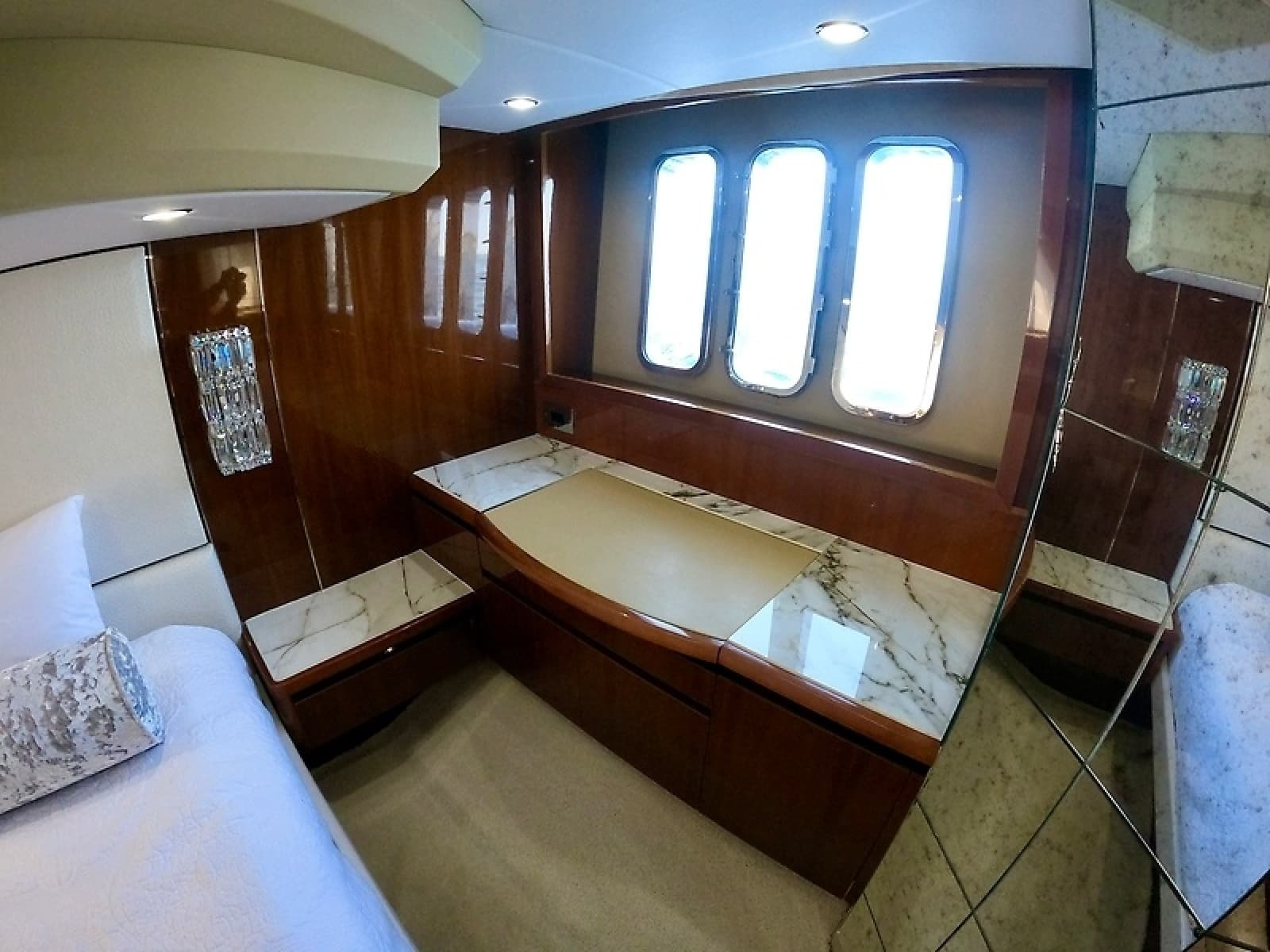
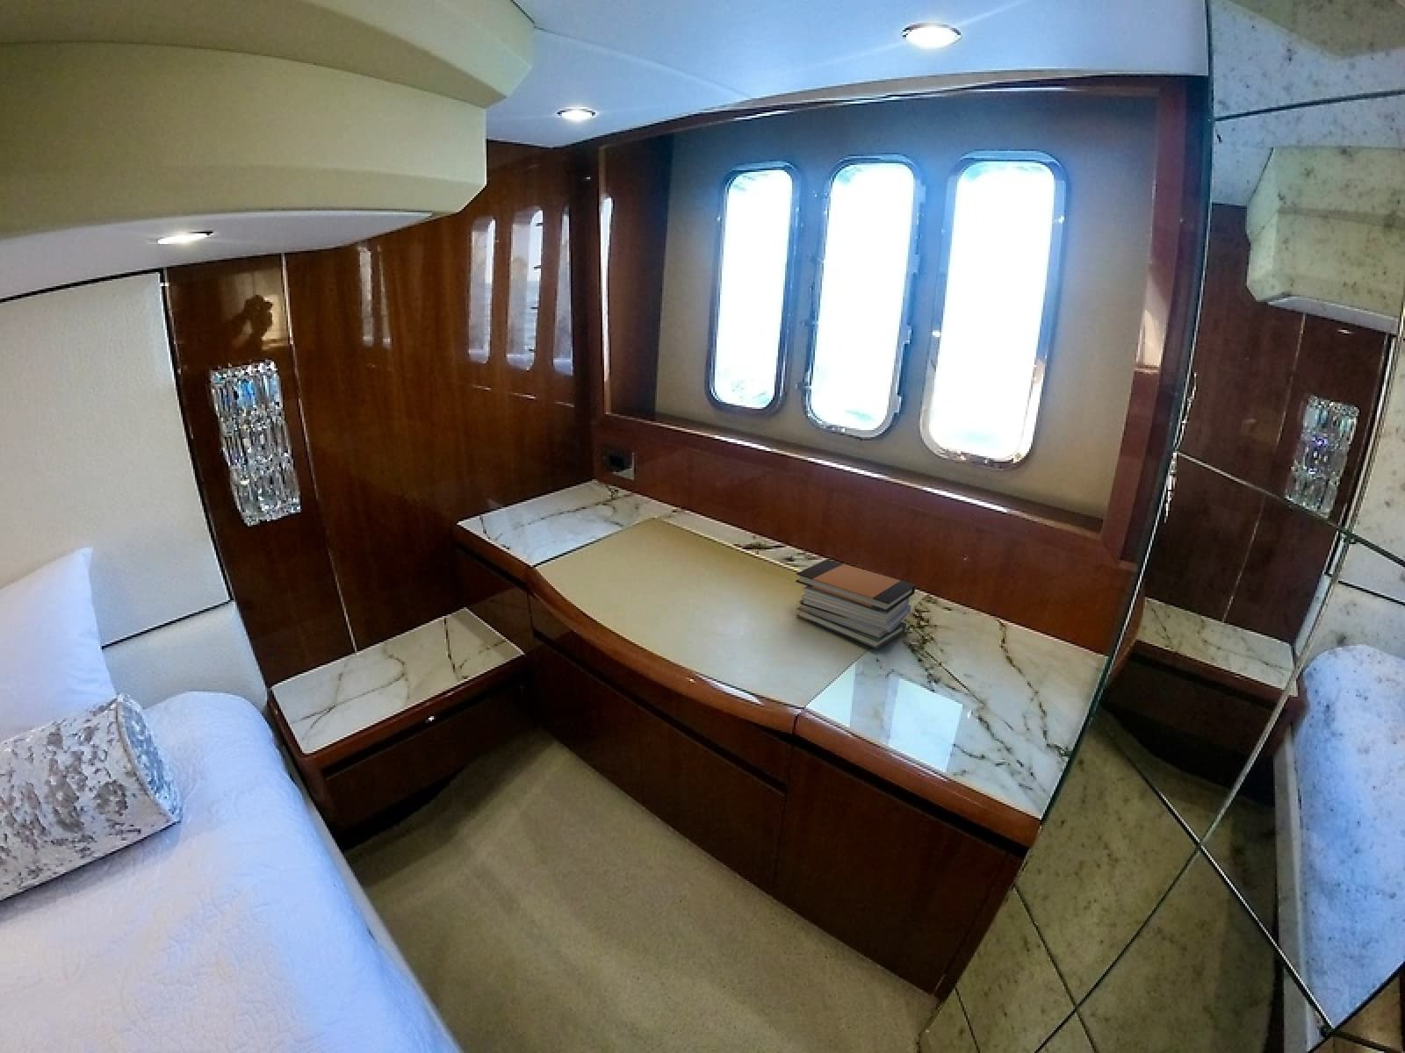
+ book stack (854, 601)
